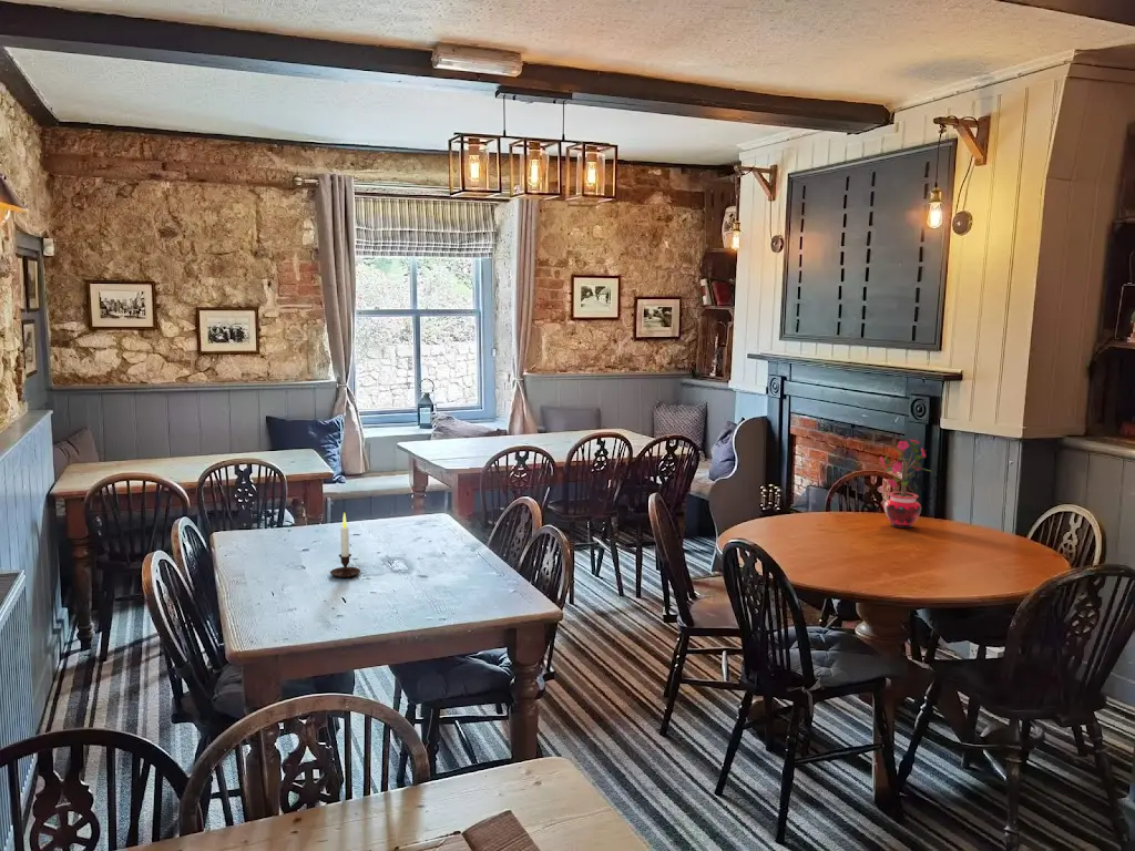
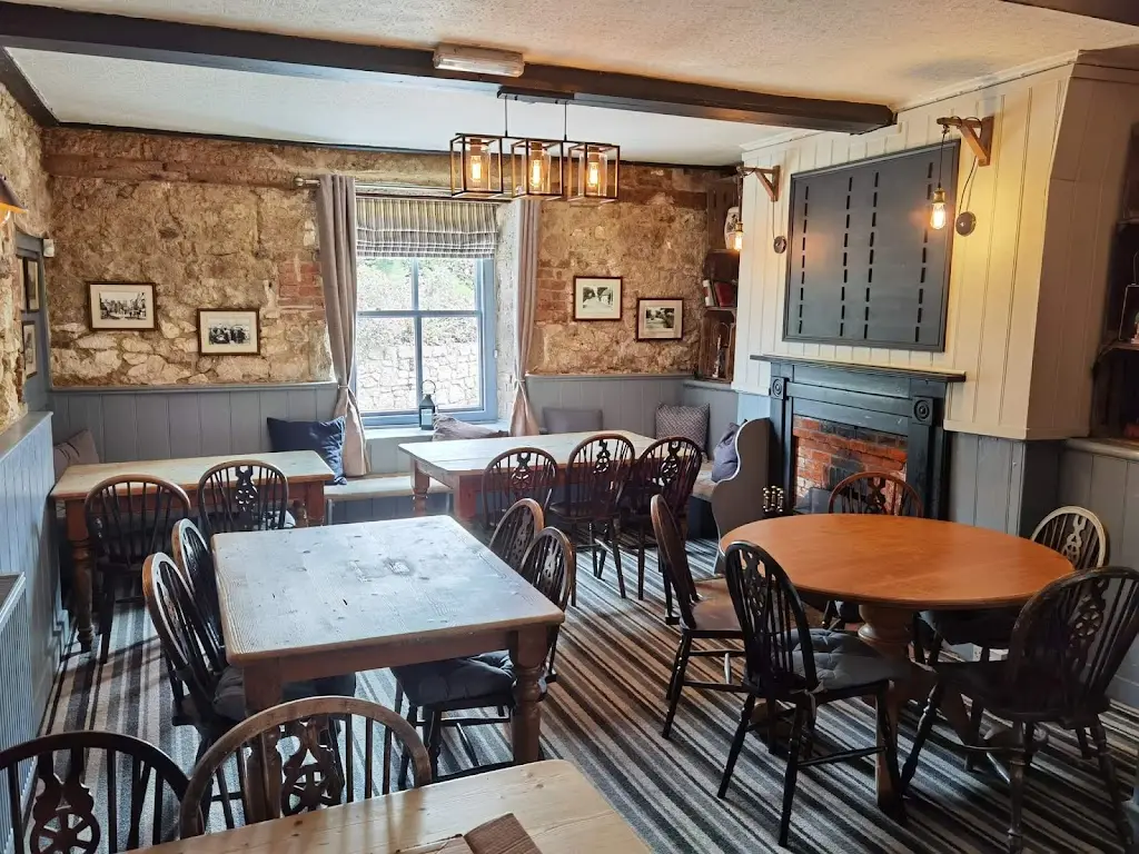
- candle (345, 544)
- potted plant (906, 482)
